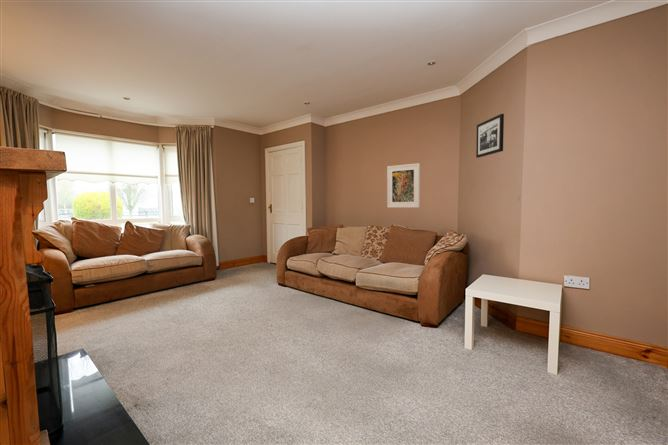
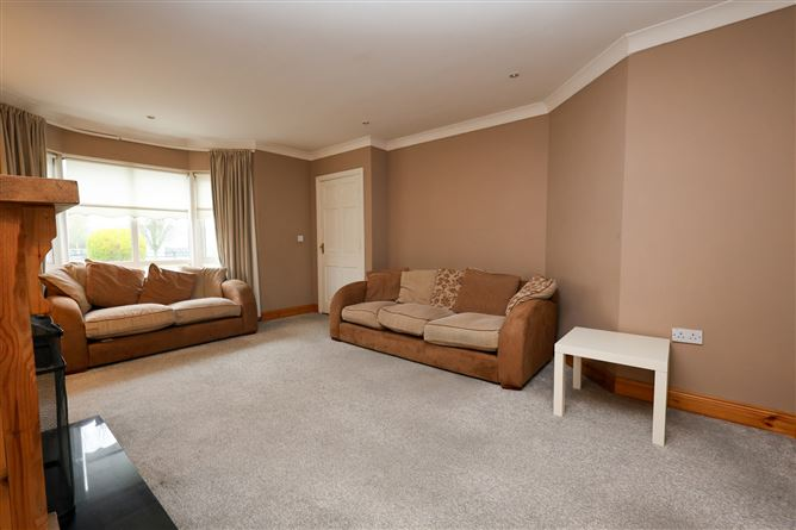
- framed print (402, 186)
- picture frame (489, 137)
